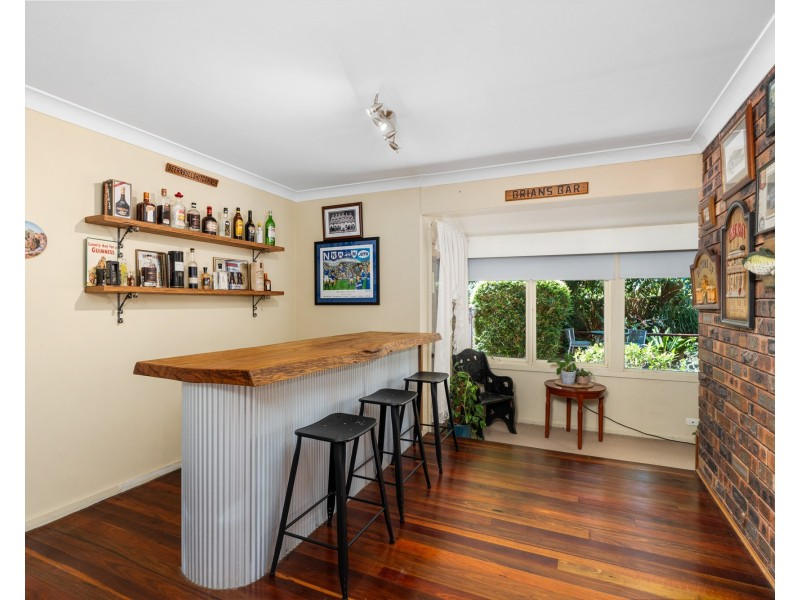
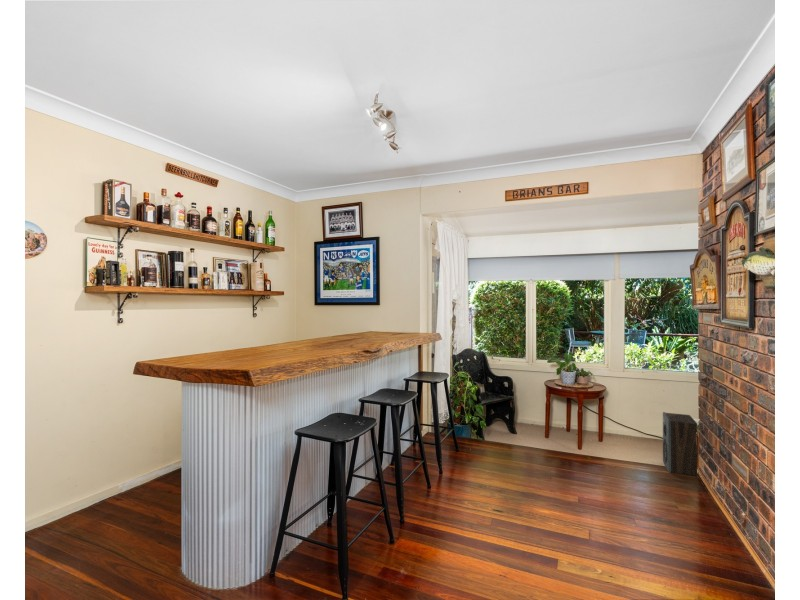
+ speaker (678, 442)
